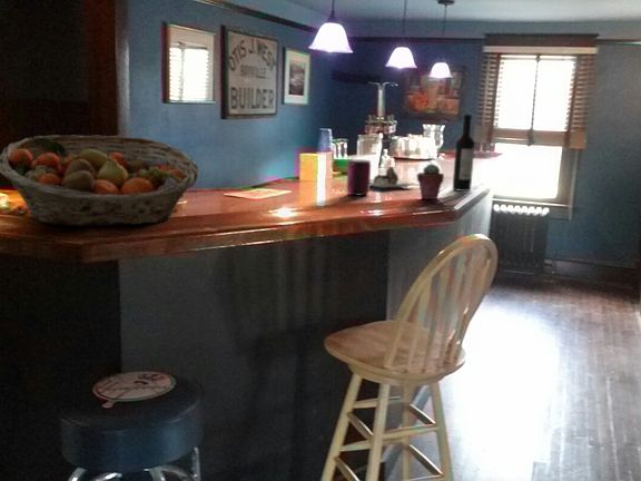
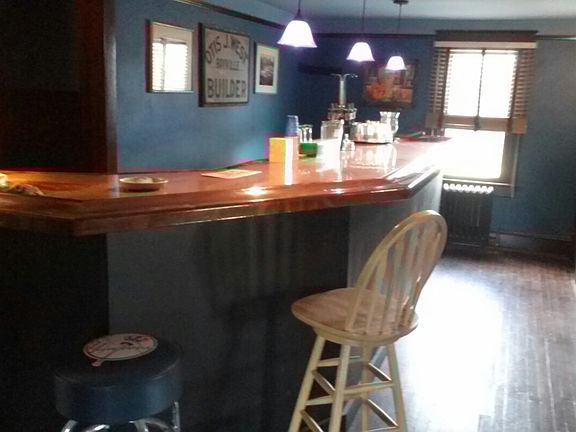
- can (358, 177)
- potted succulent (430, 180)
- wine bottle (393, 167)
- fruit basket (102, 177)
